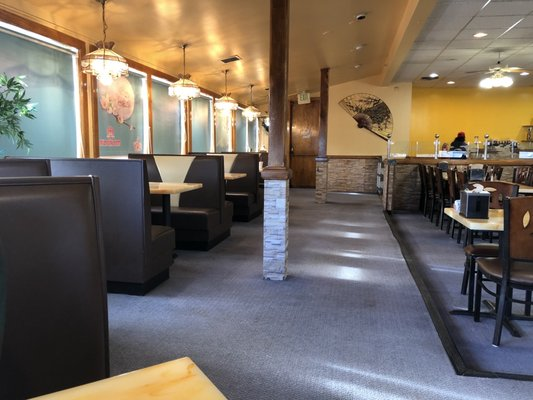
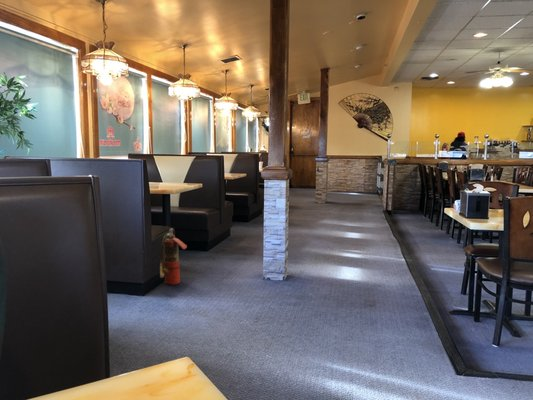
+ fire extinguisher (172, 258)
